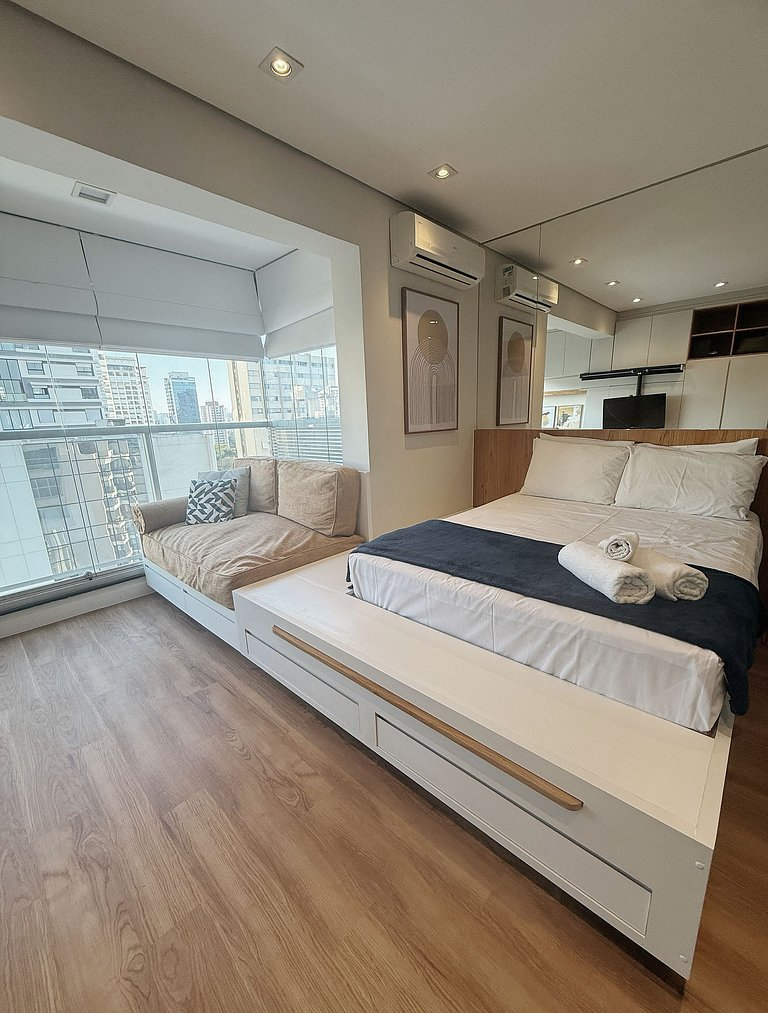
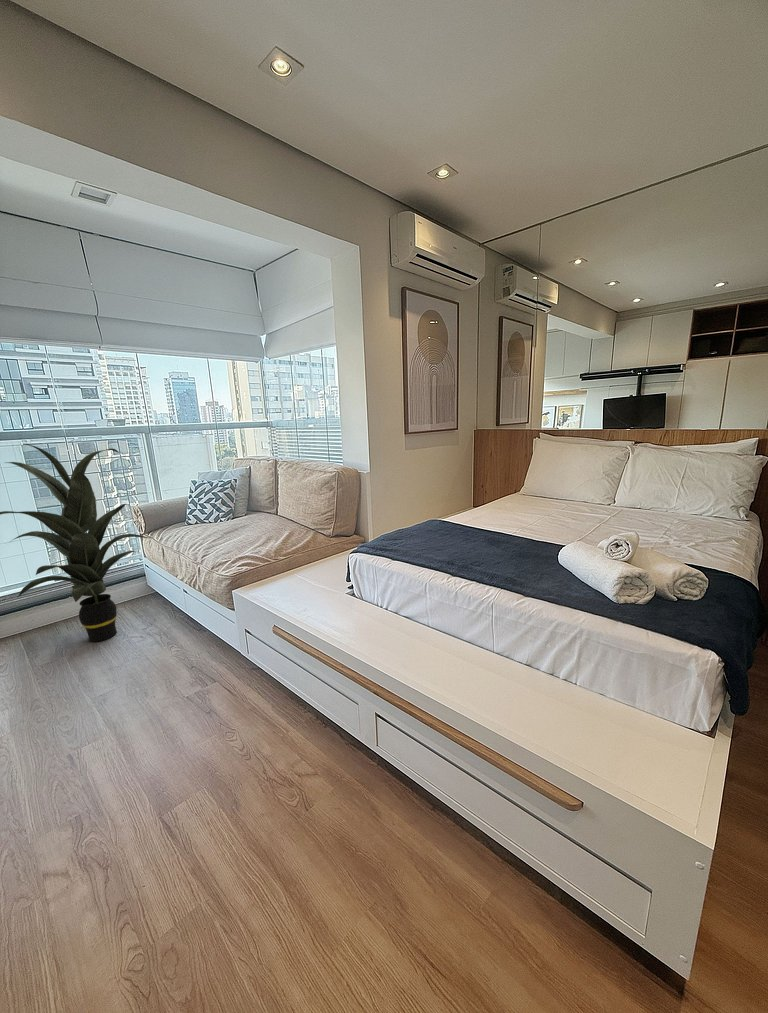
+ indoor plant (73, 544)
